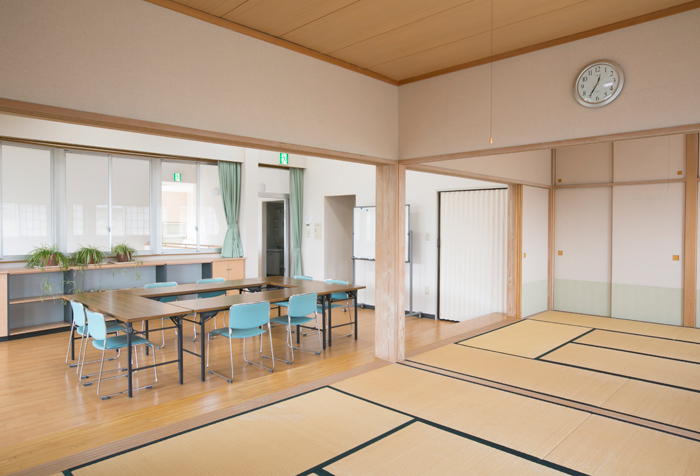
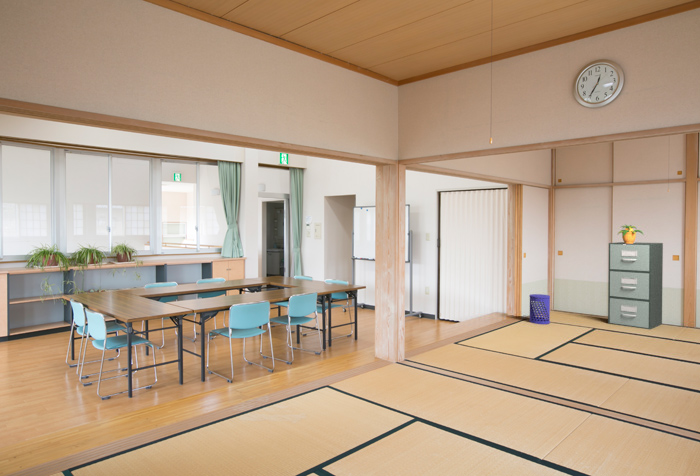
+ potted plant (627, 233)
+ filing cabinet (634, 283)
+ waste bin (539, 308)
